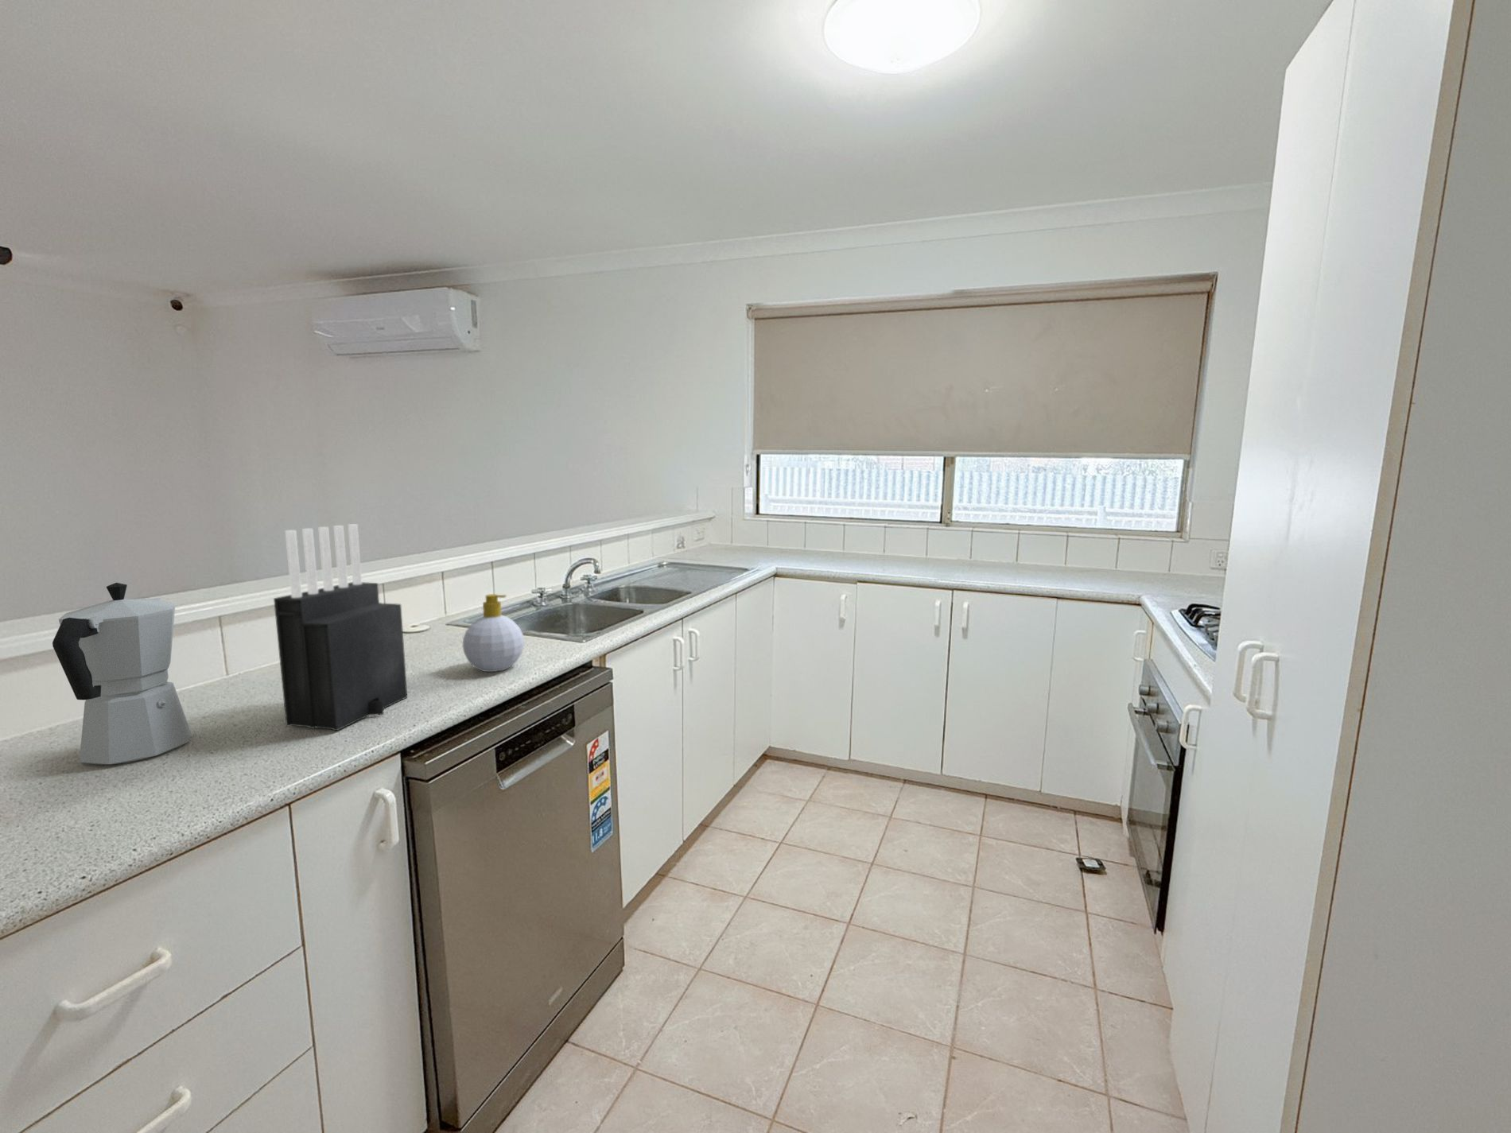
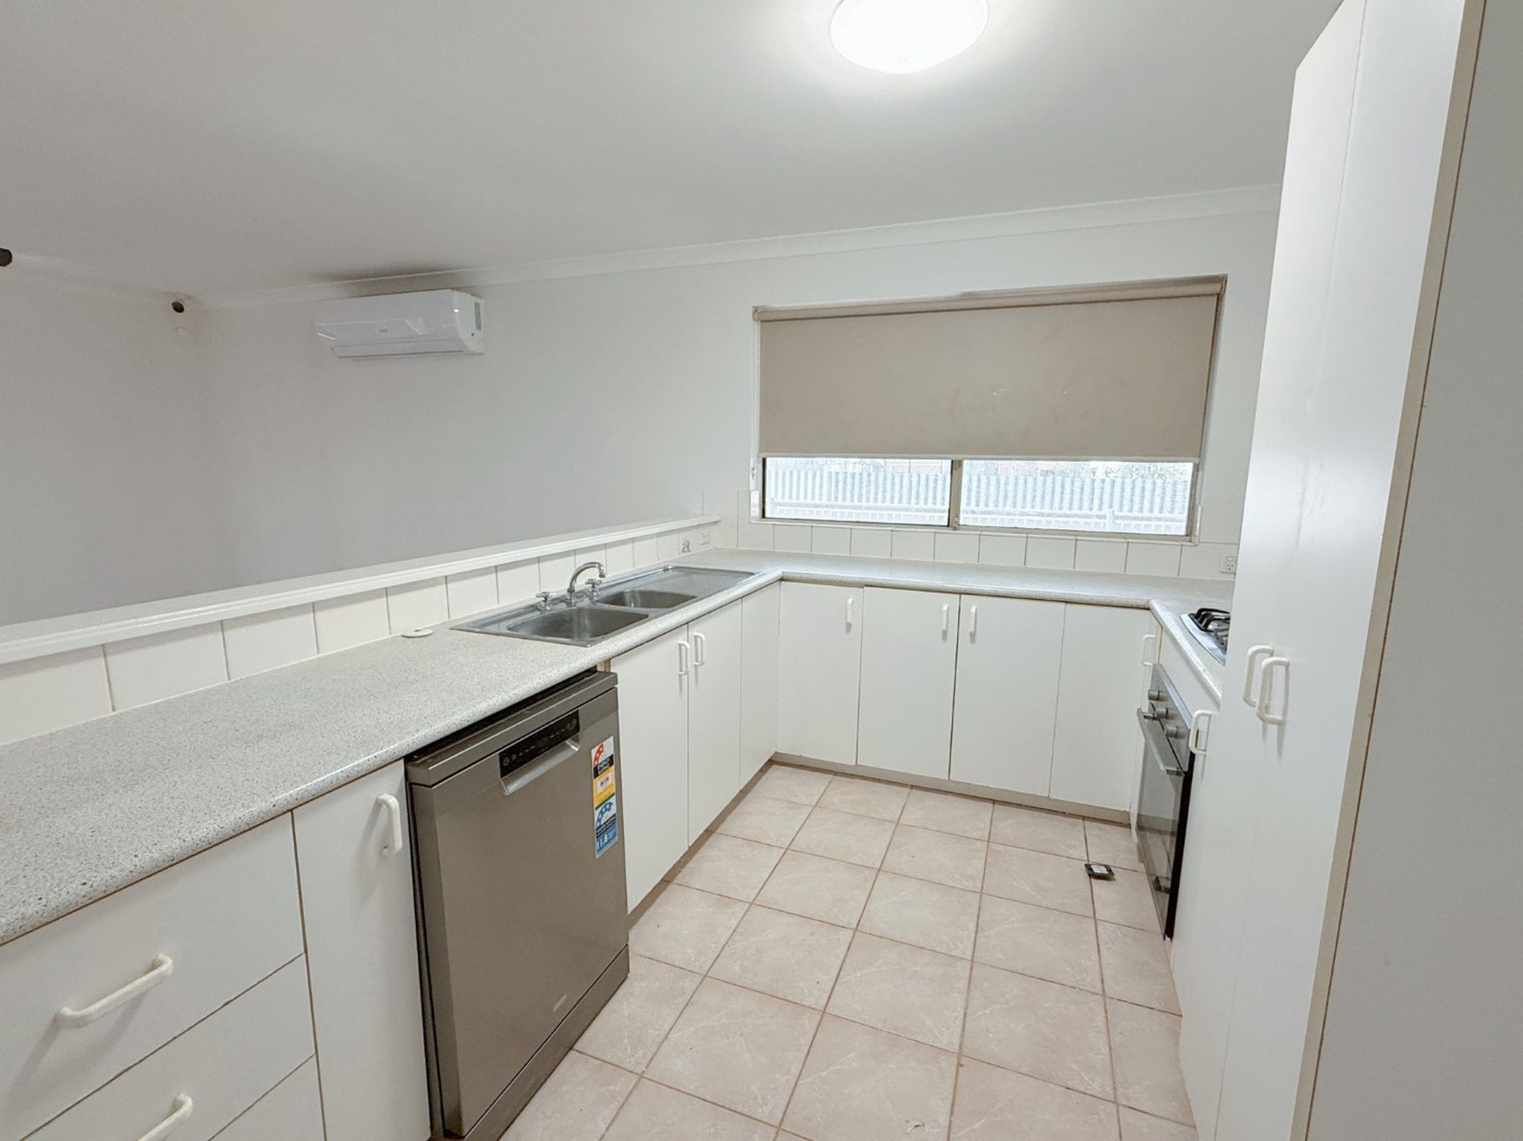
- moka pot (121, 670)
- knife block (349, 621)
- soap bottle (493, 631)
